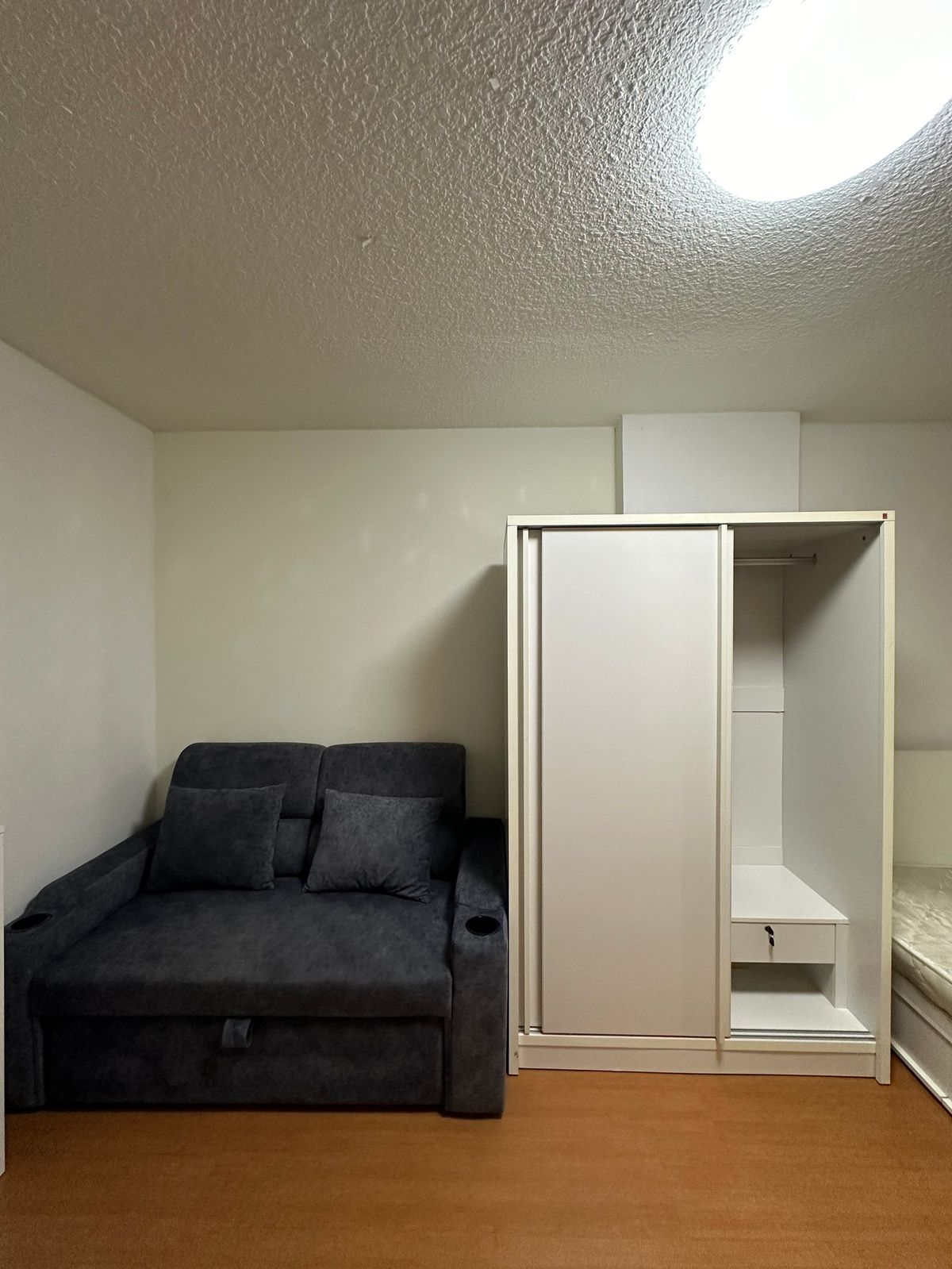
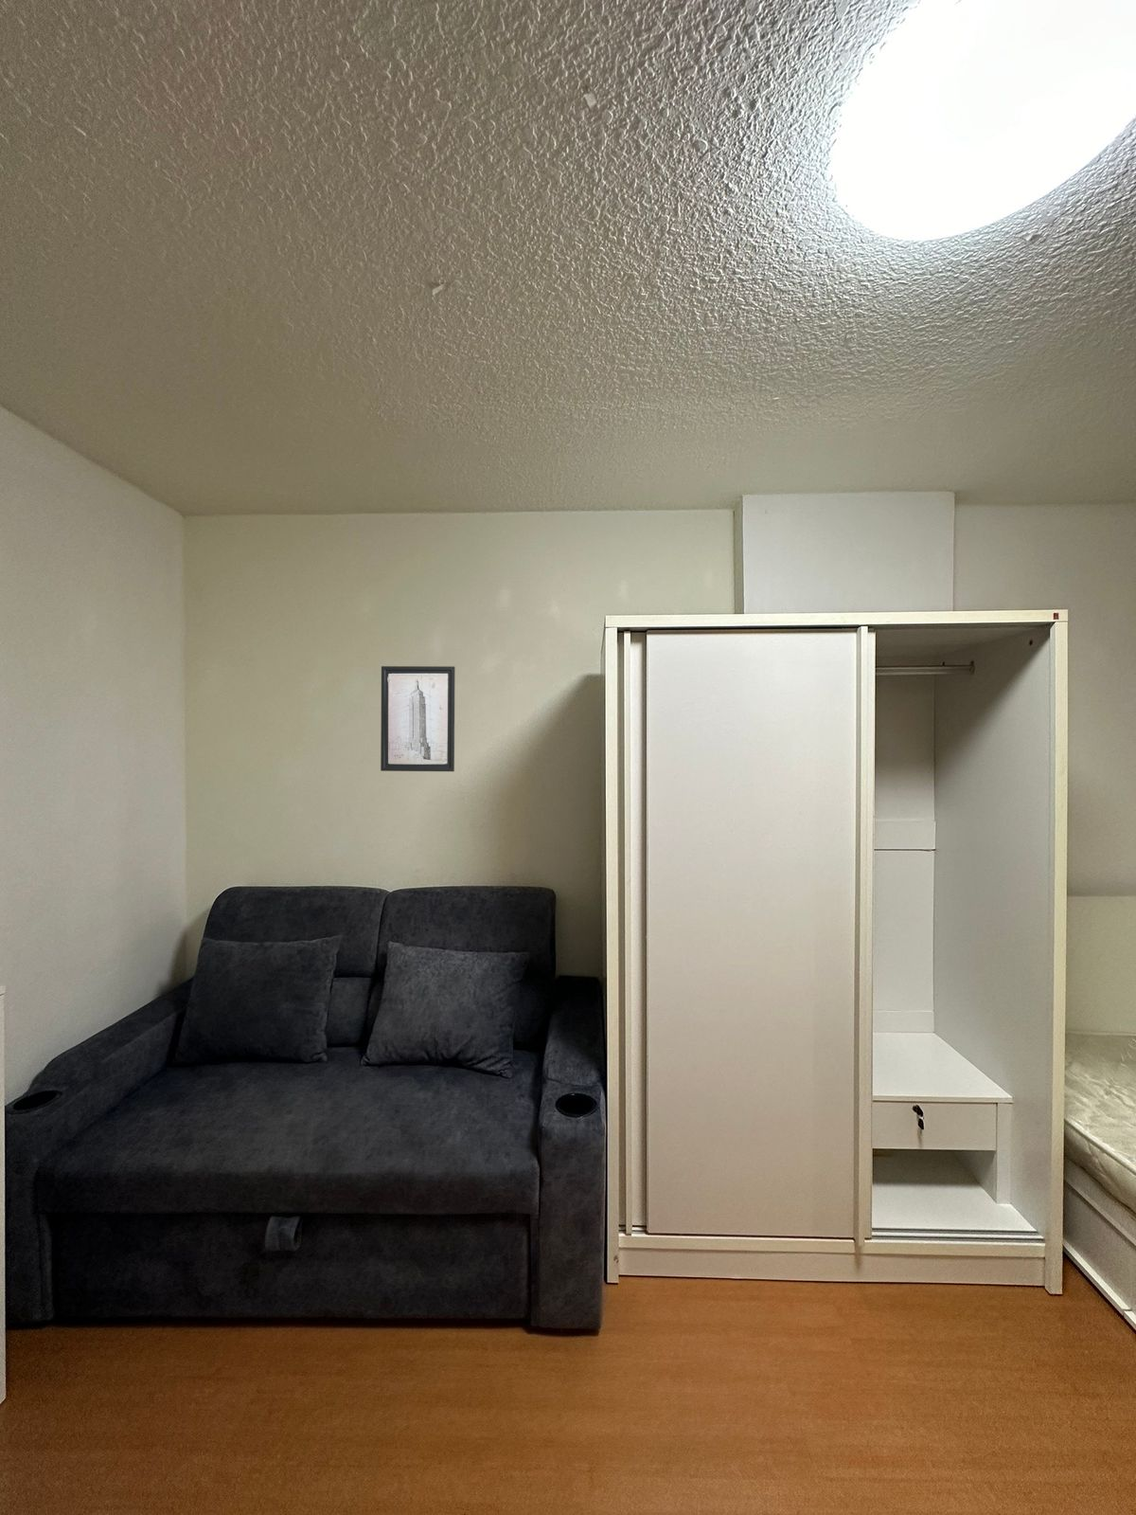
+ wall art (418, 719)
